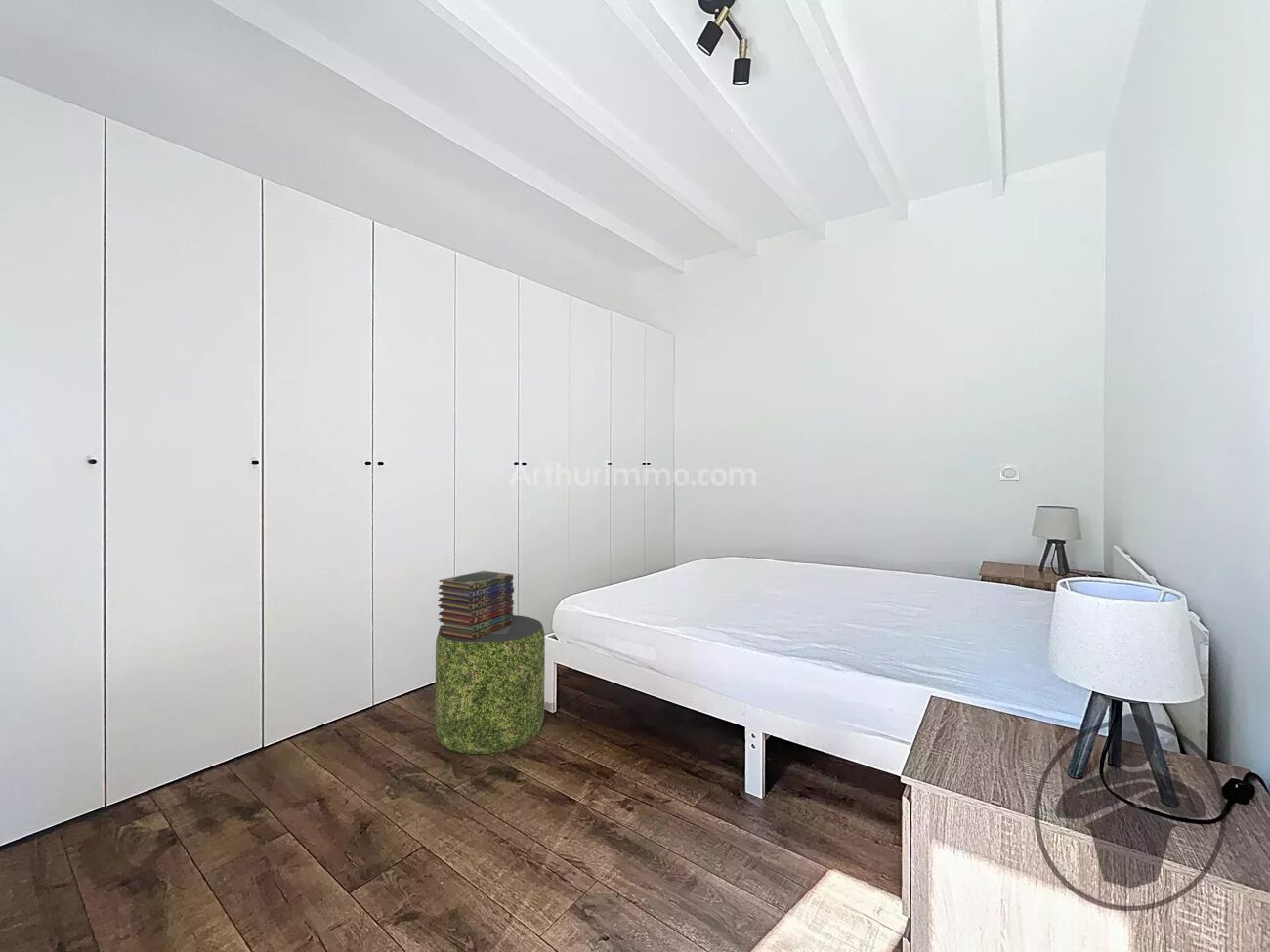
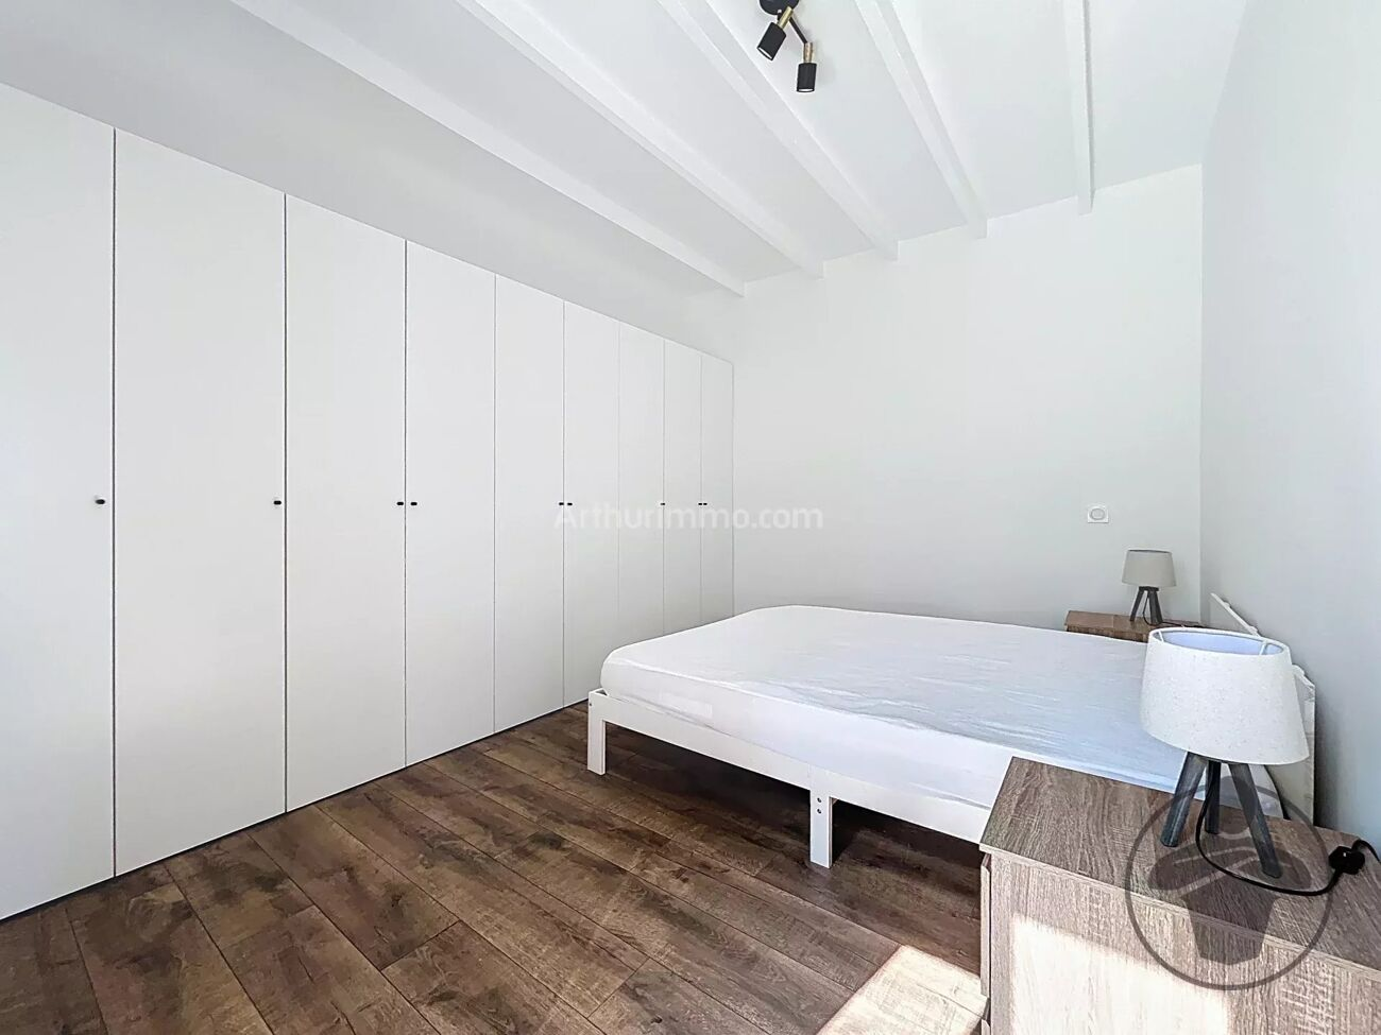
- pouf (490, 678)
- book stack (477, 602)
